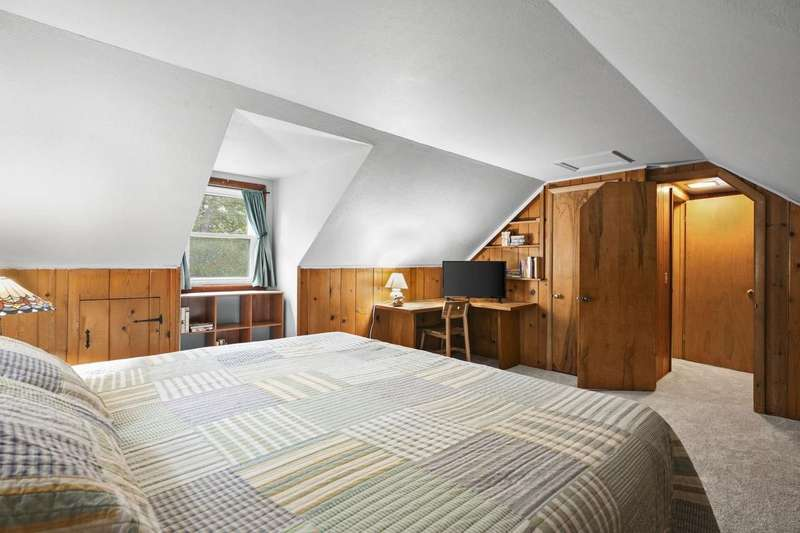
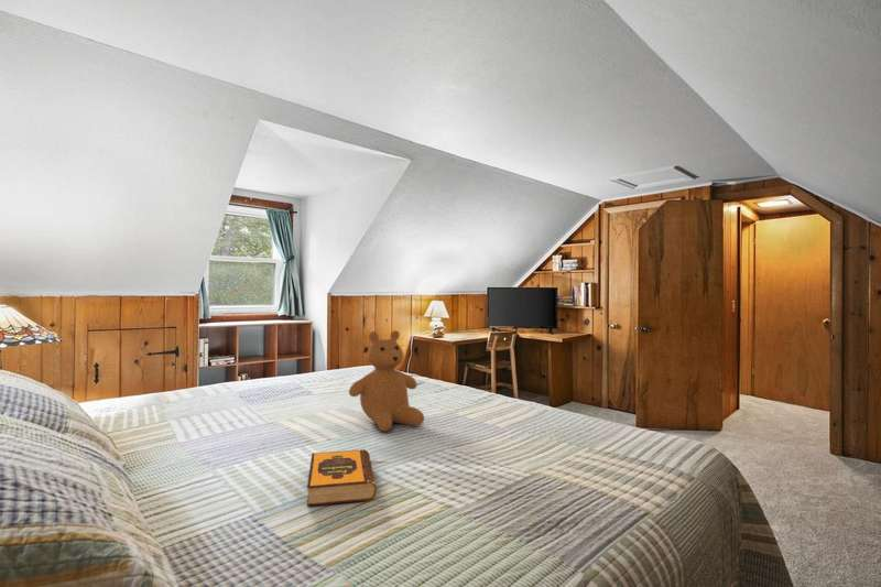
+ hardback book (341, 475)
+ teddy bear (390, 377)
